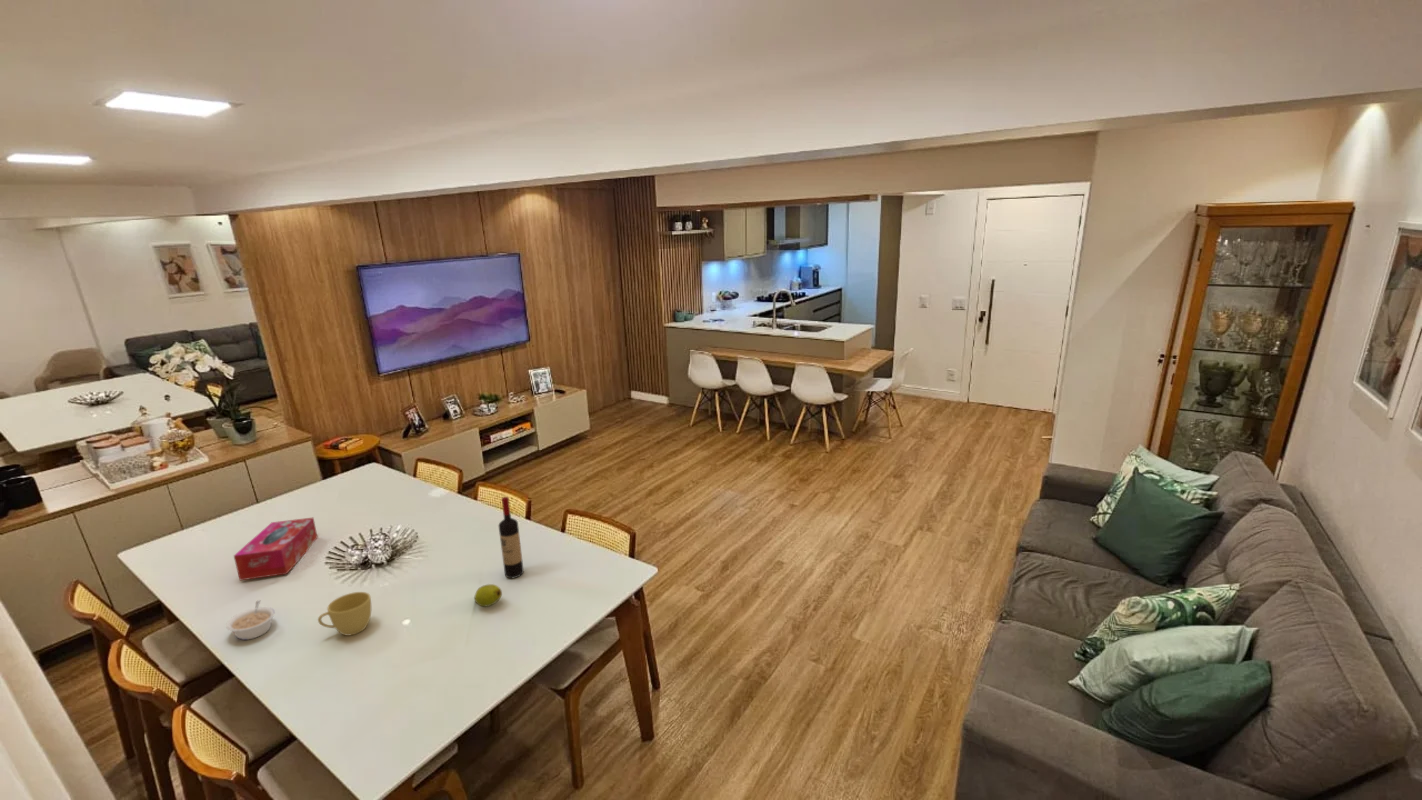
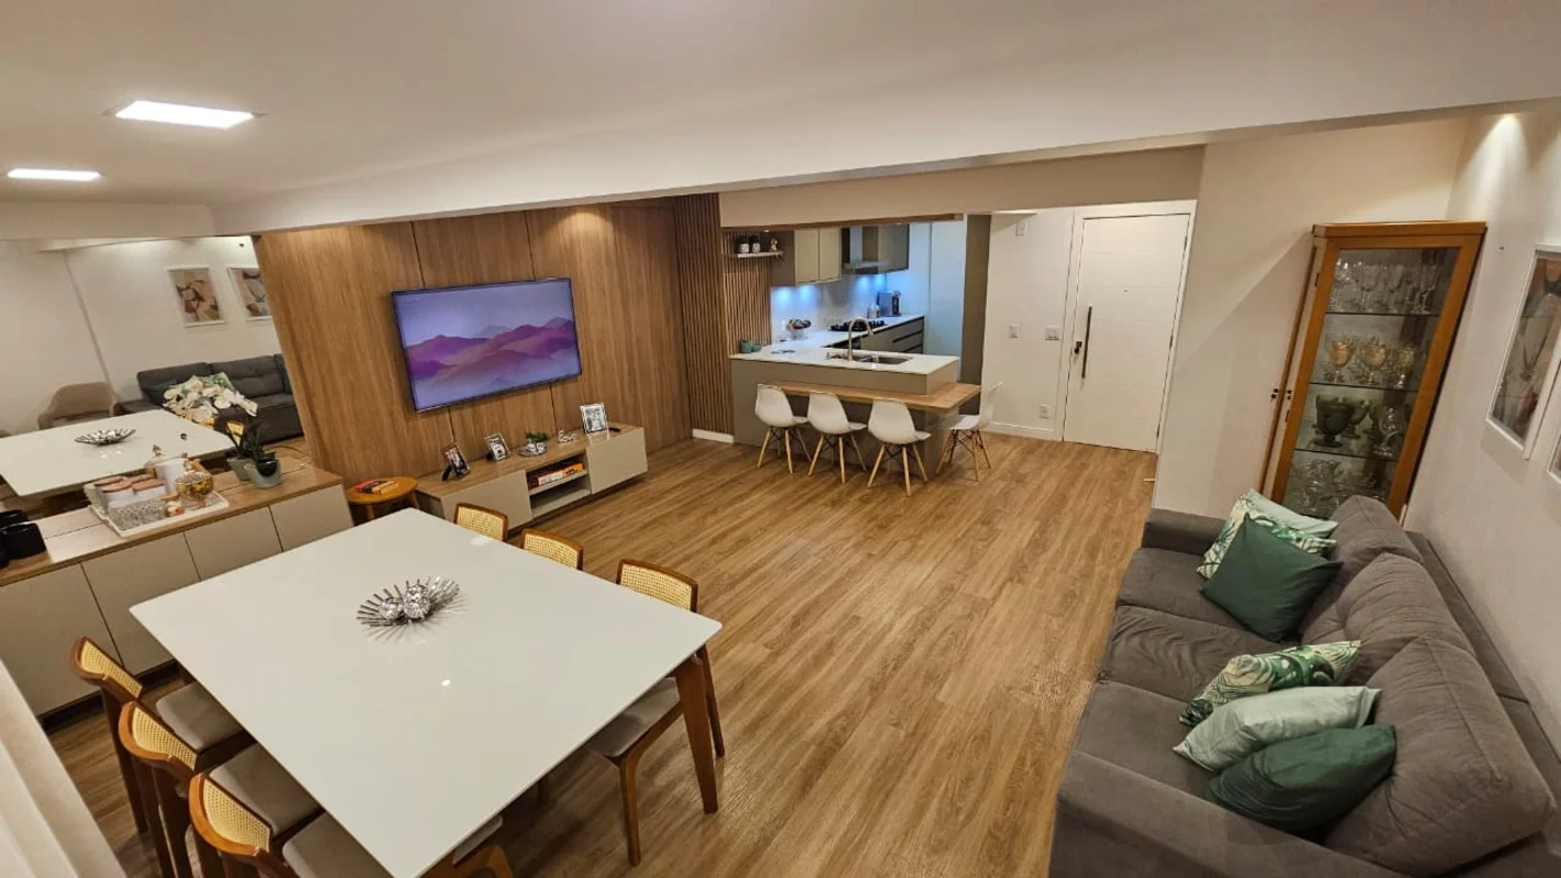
- wine bottle (509, 536)
- legume (251, 623)
- fruit (486, 593)
- cup (346, 617)
- tissue box (278, 546)
